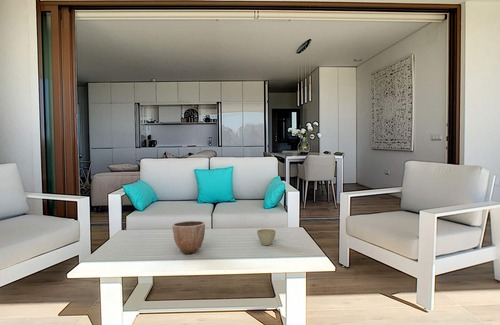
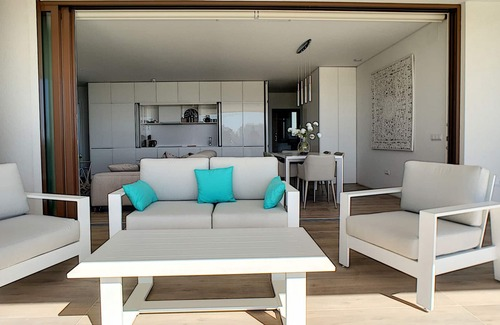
- decorative bowl (189, 237)
- flower pot (266, 237)
